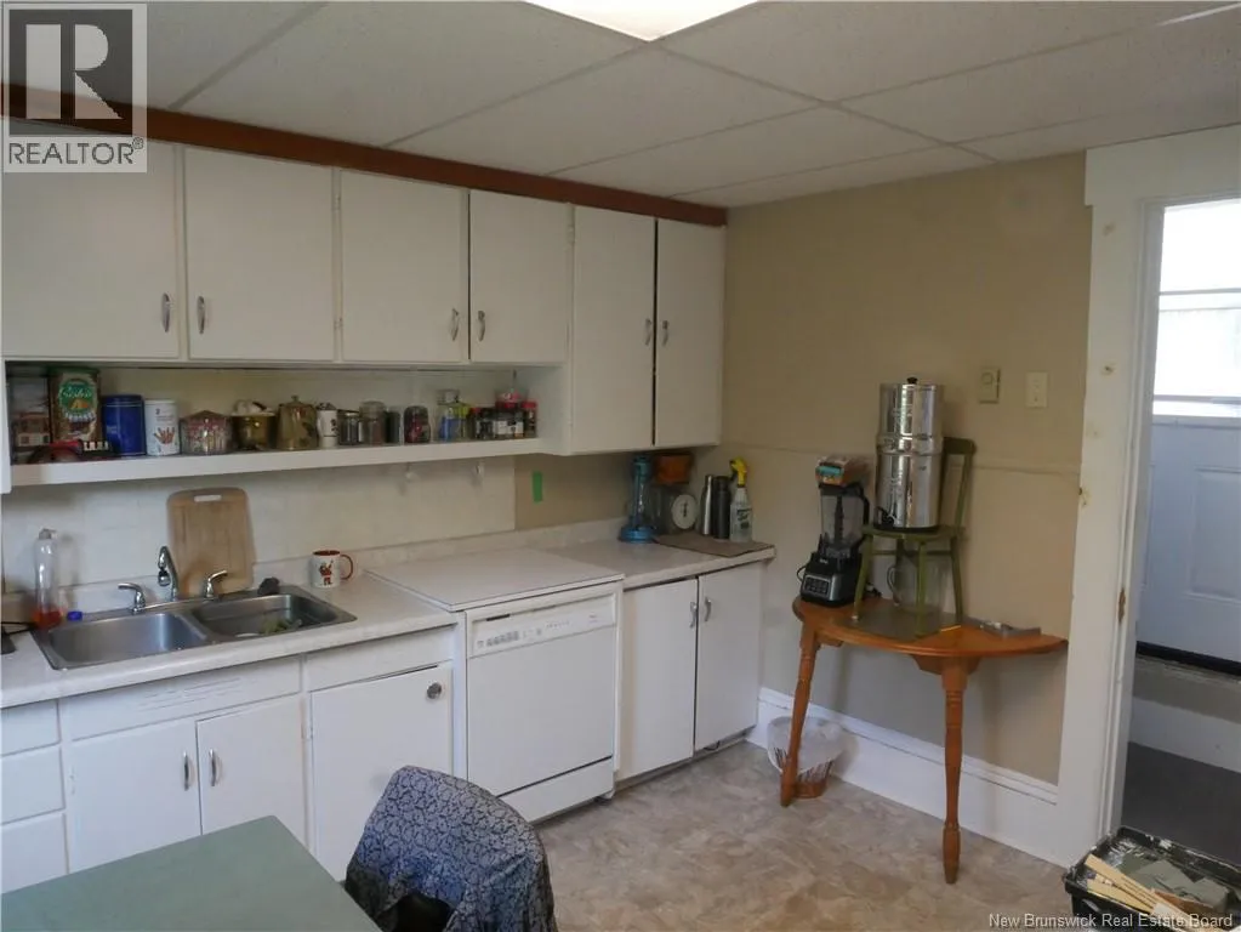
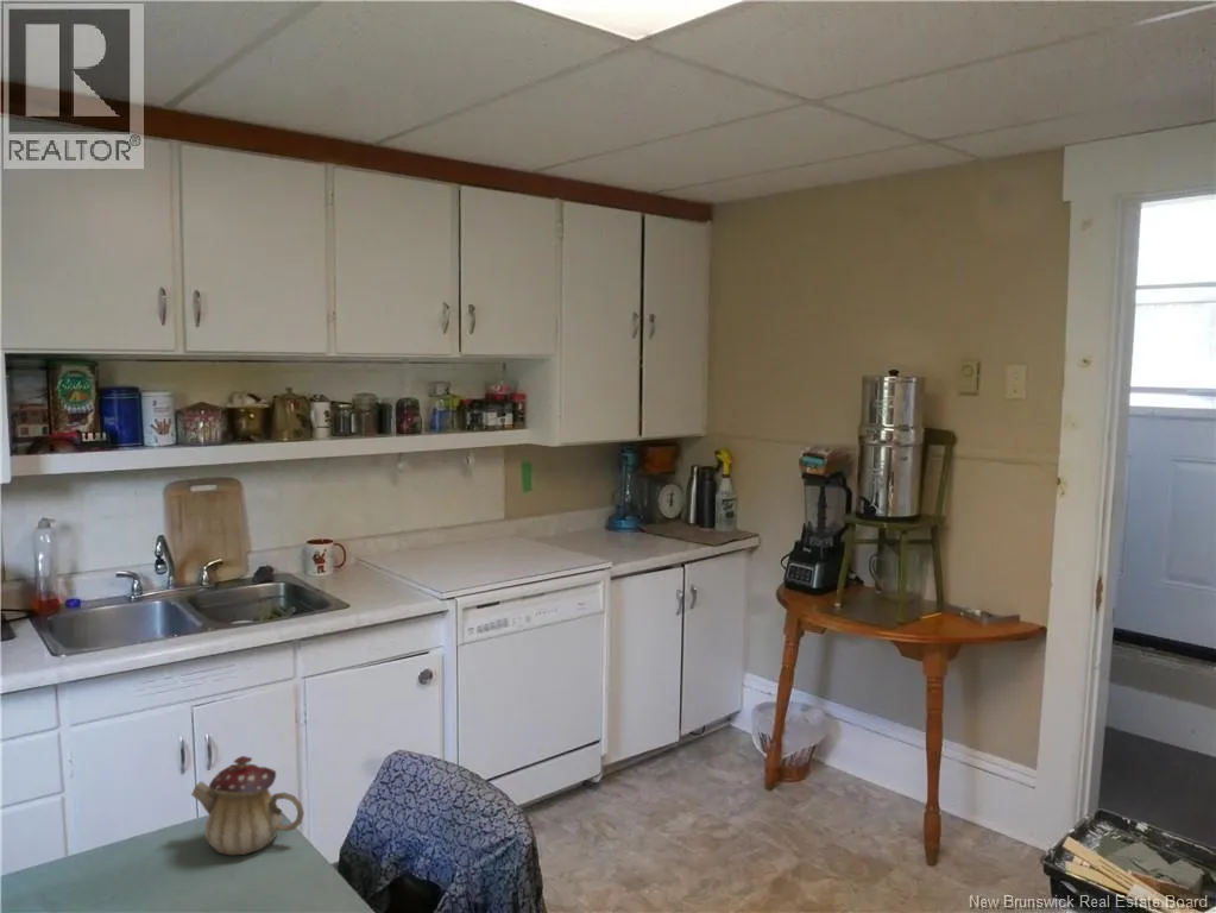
+ teapot (247, 799)
